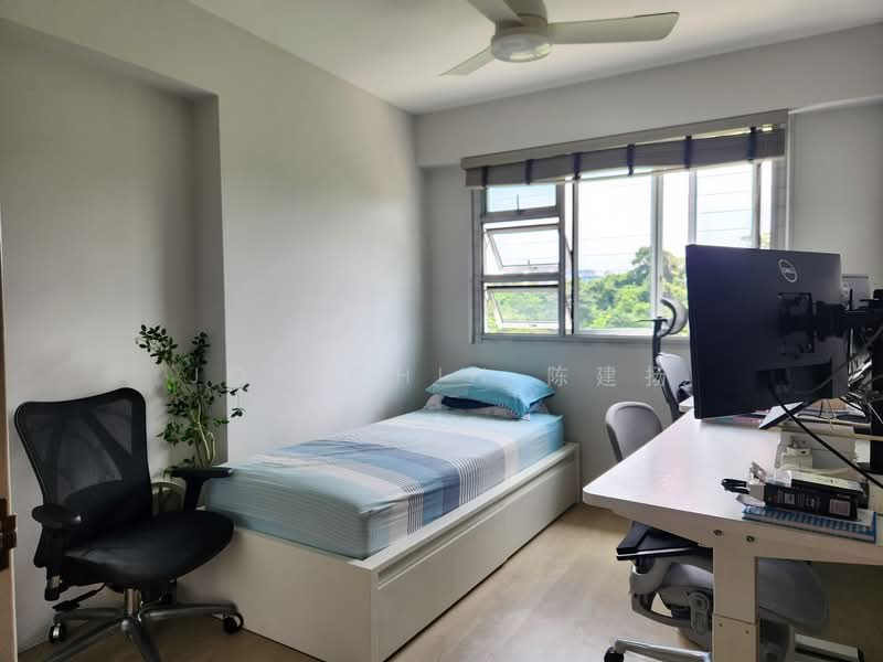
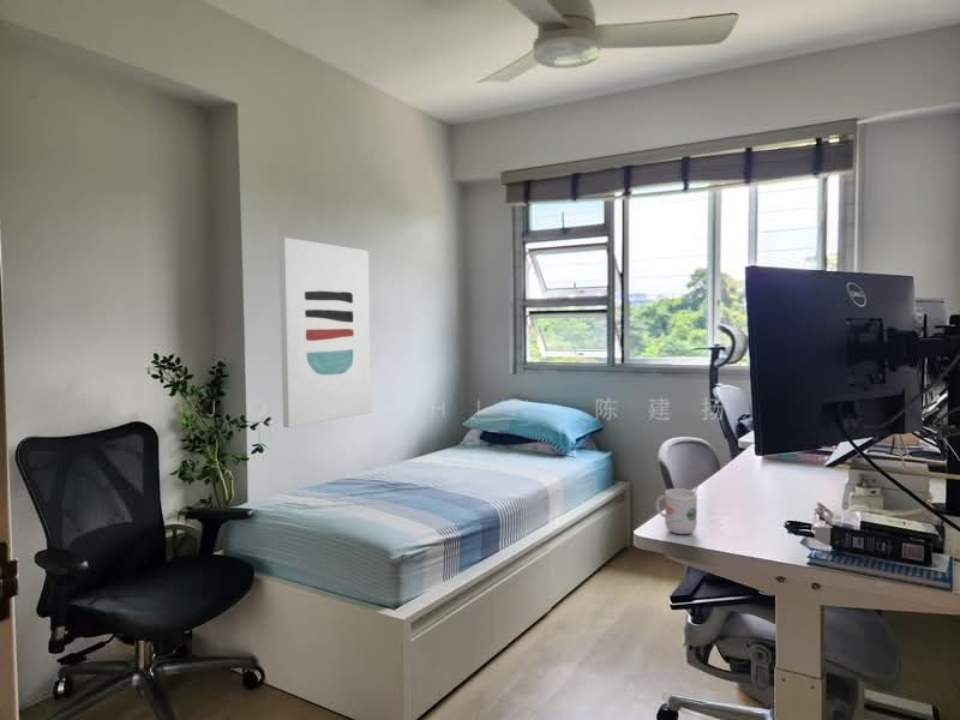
+ wall art (329, 332)
+ mug (676, 505)
